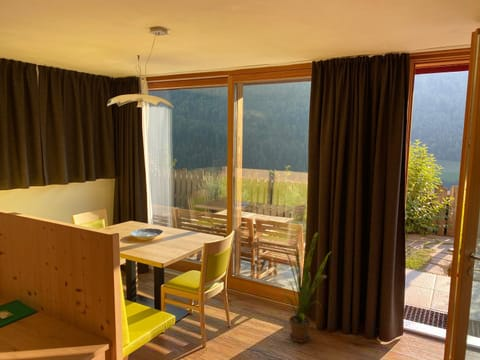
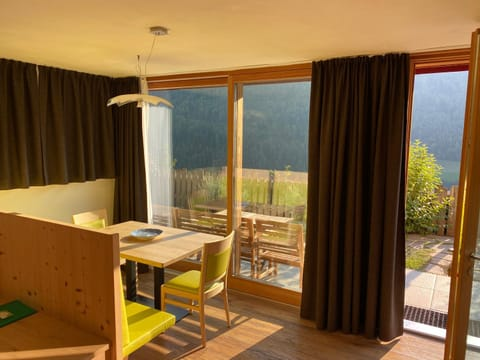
- house plant (301, 287)
